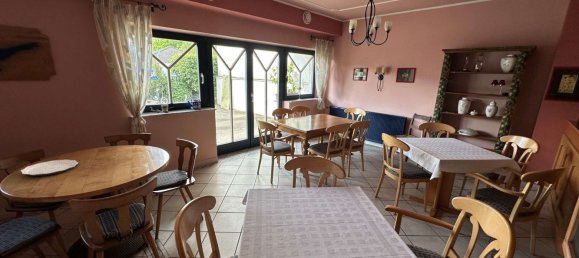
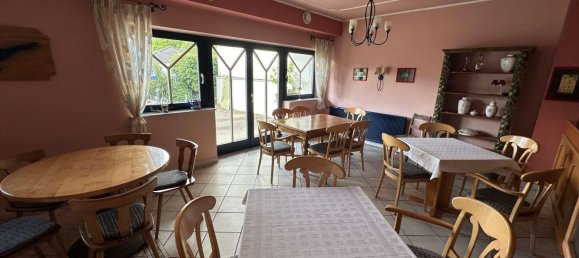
- plate (51, 167)
